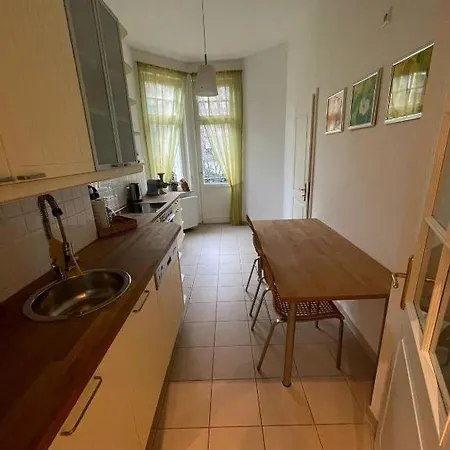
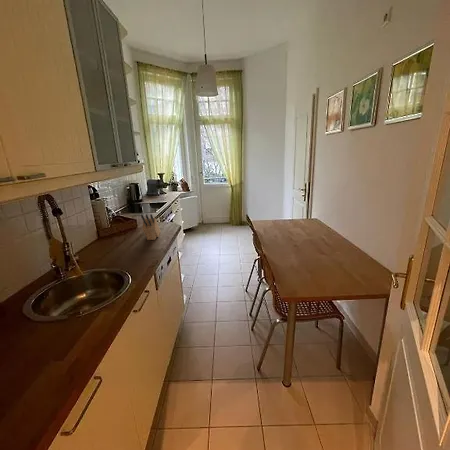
+ knife block (150, 224)
